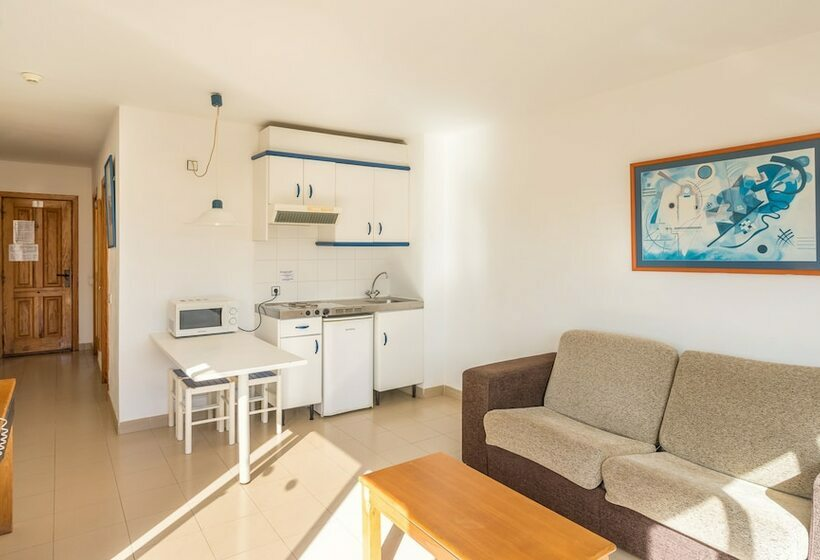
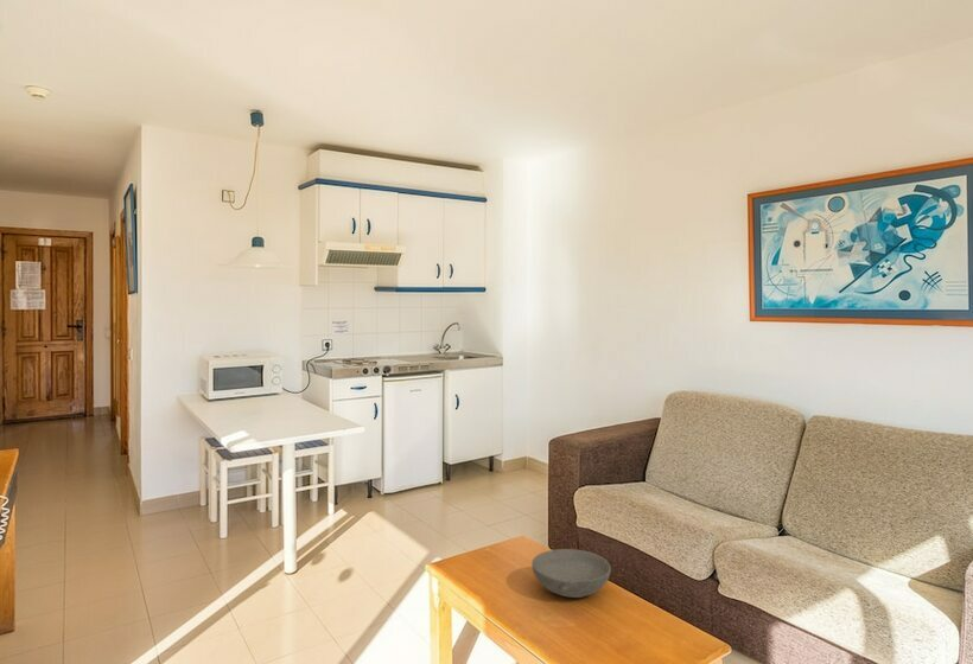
+ bowl (571, 576)
